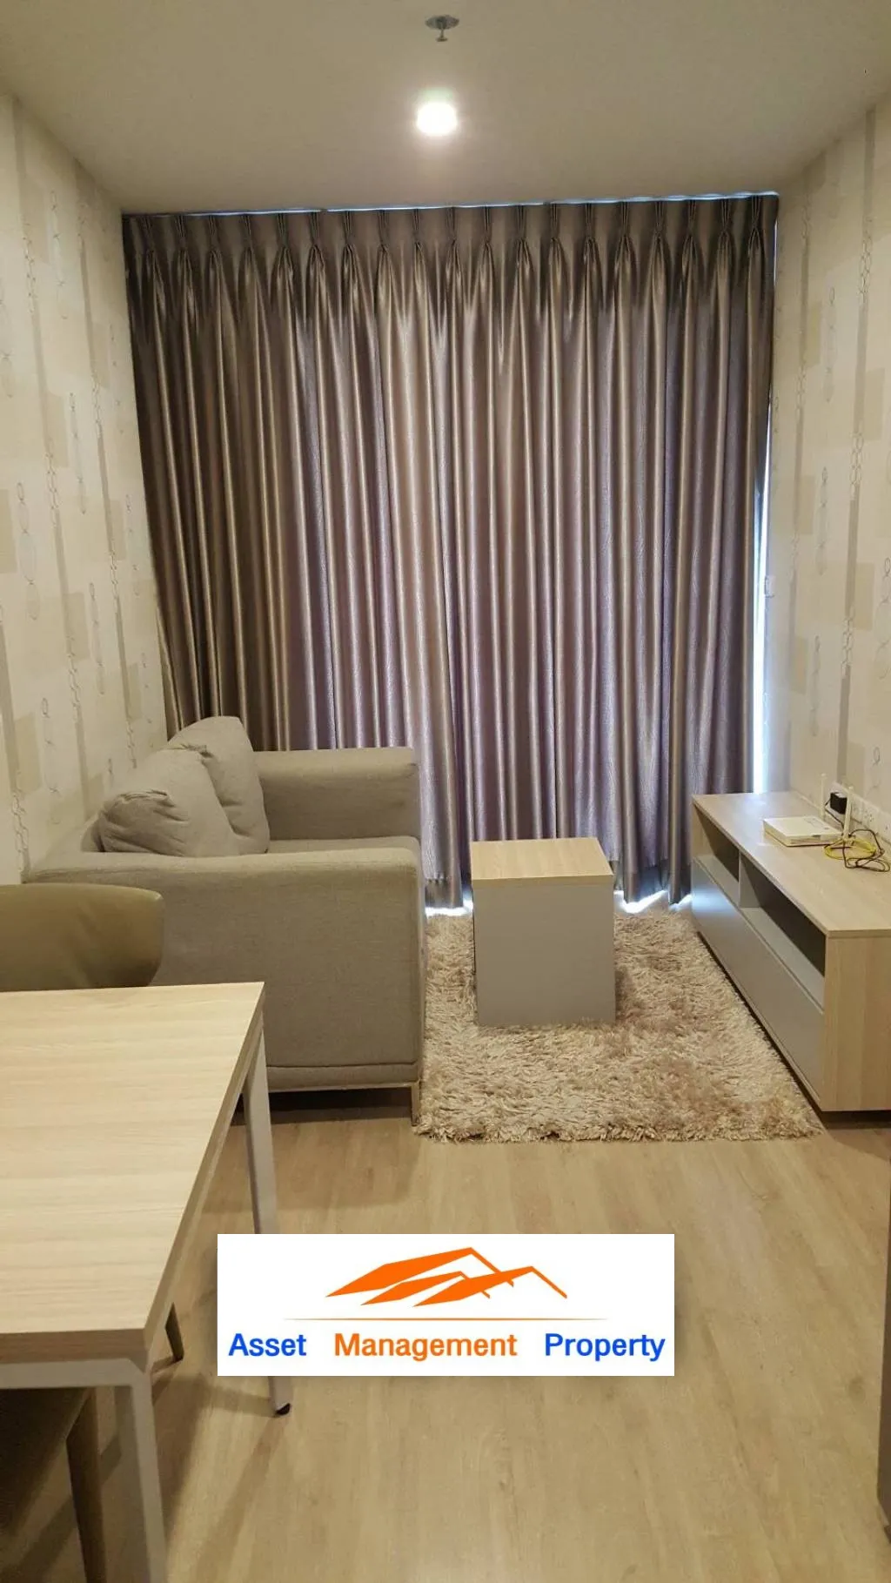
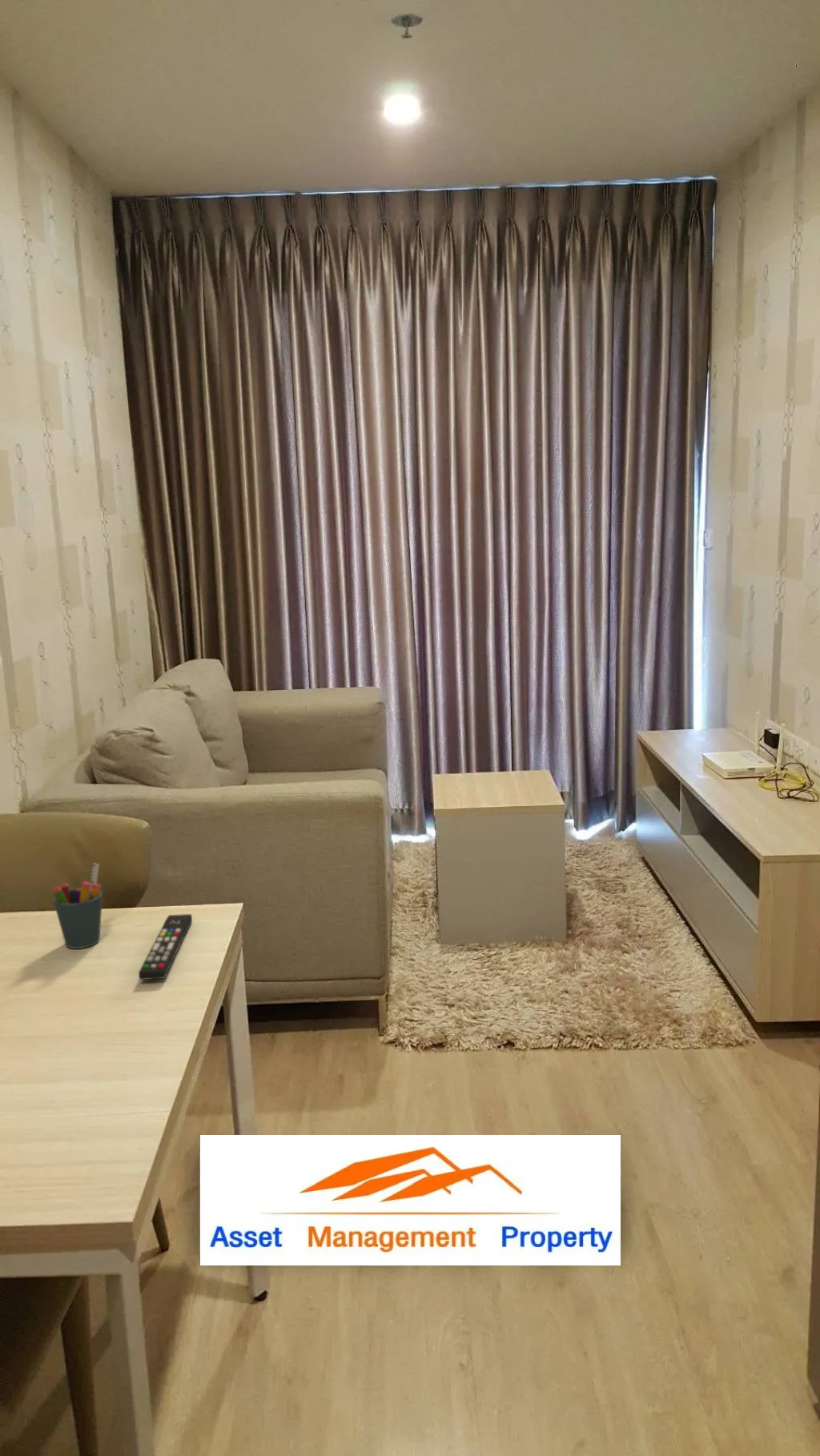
+ remote control (167, 945)
+ pen holder (79, 906)
